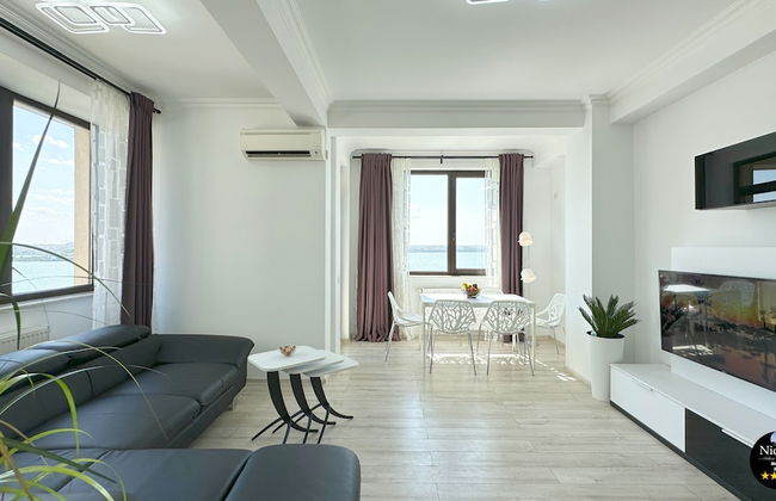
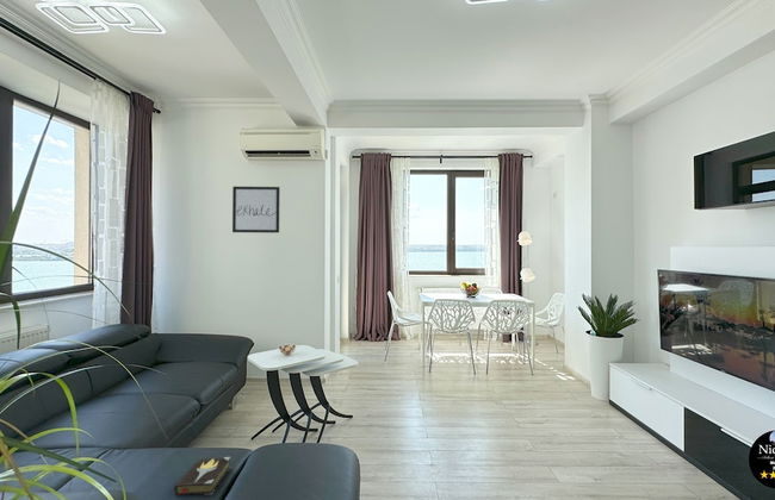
+ hardback book (204, 474)
+ wall art (255, 210)
